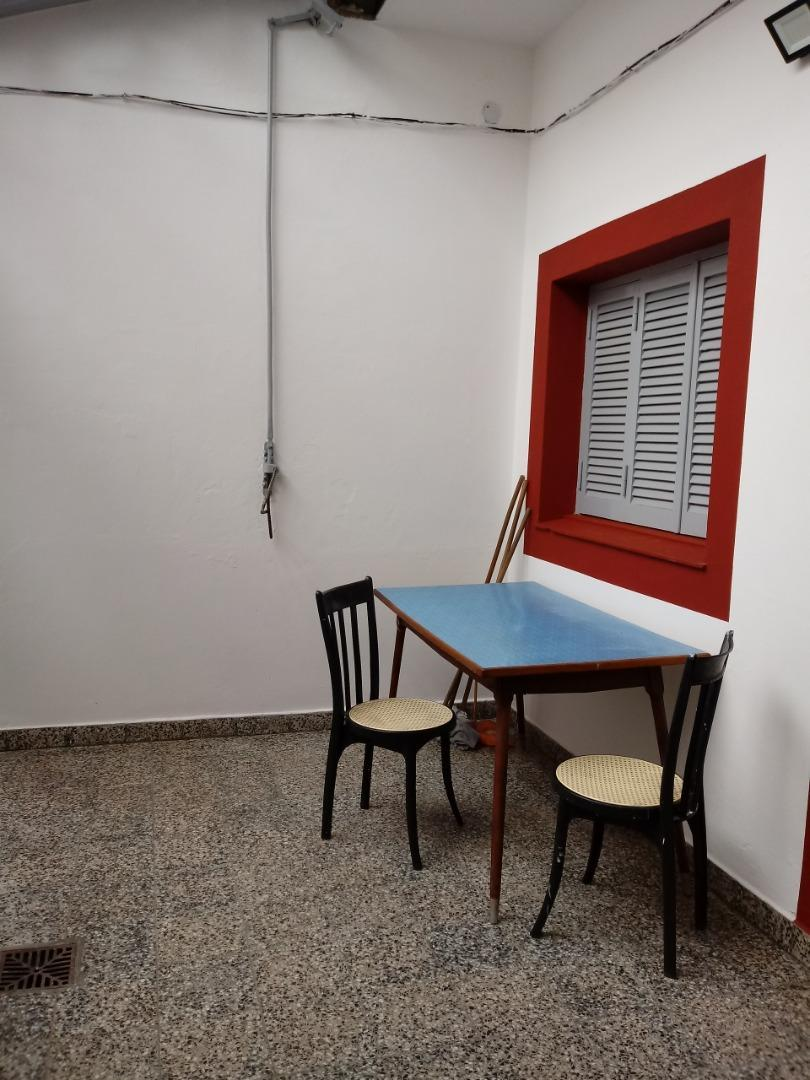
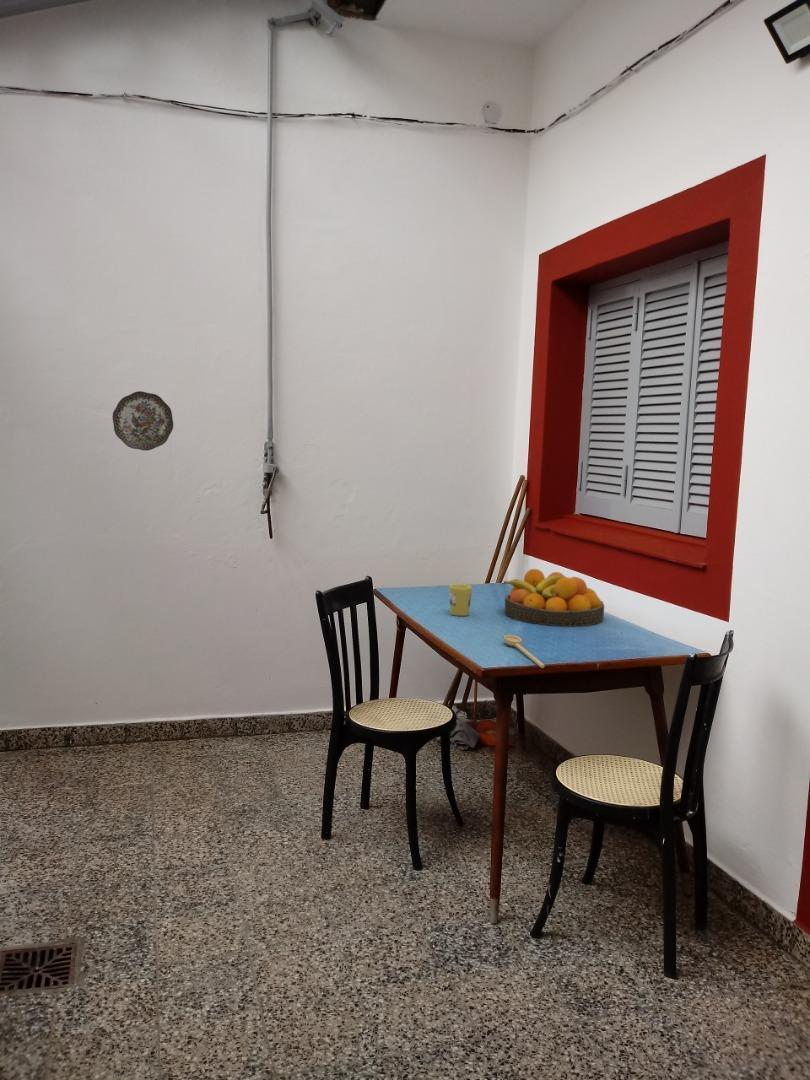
+ mug (459, 598)
+ fruit bowl (554, 593)
+ spoon (524, 650)
+ decorative plate (143, 421)
